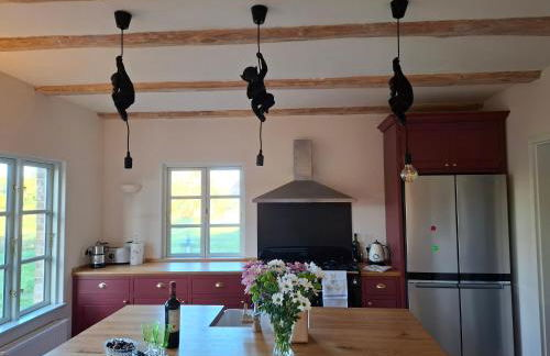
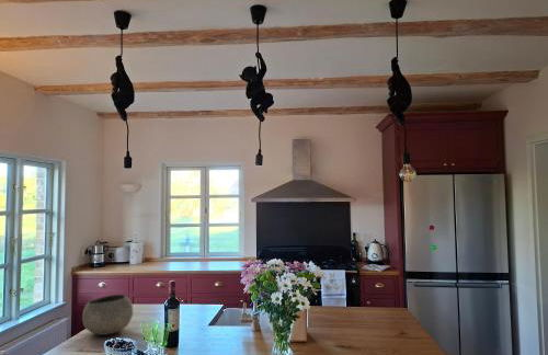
+ bowl (107, 314)
